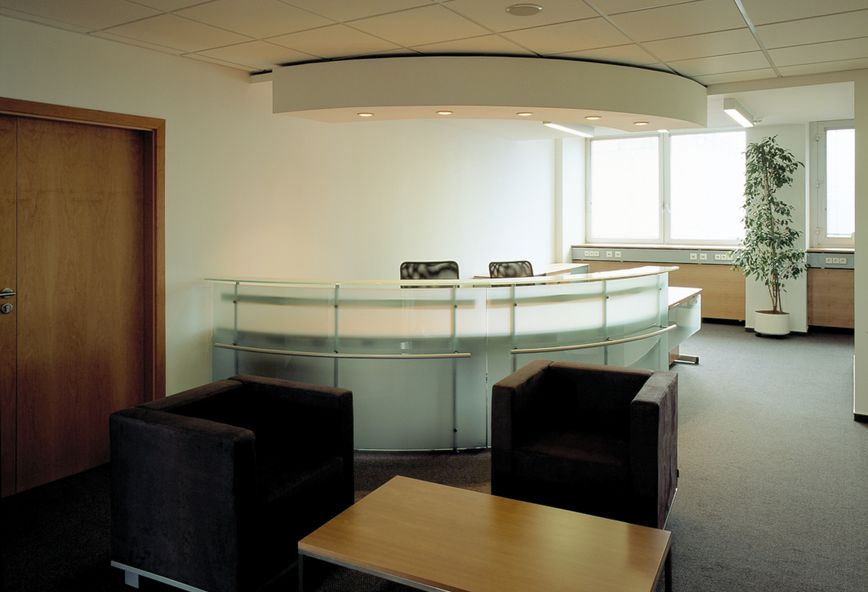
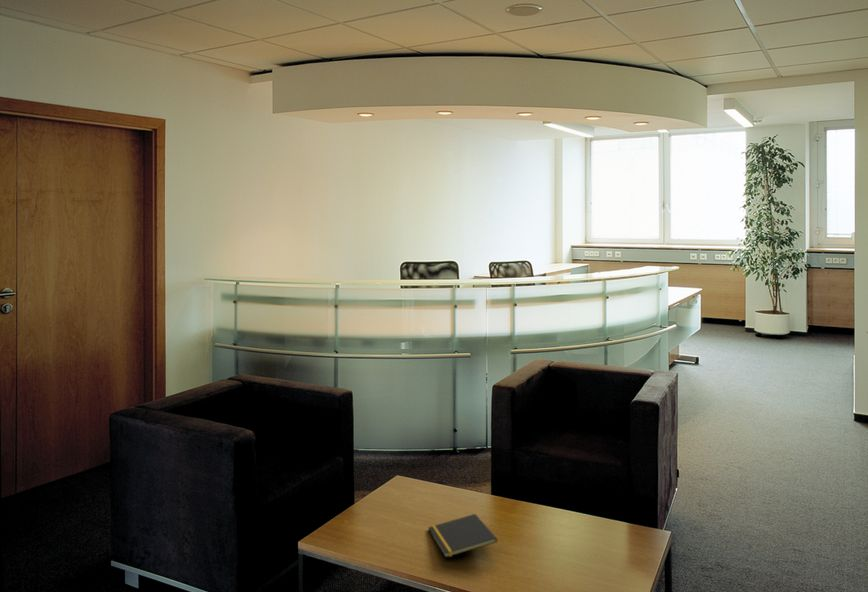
+ notepad (461, 534)
